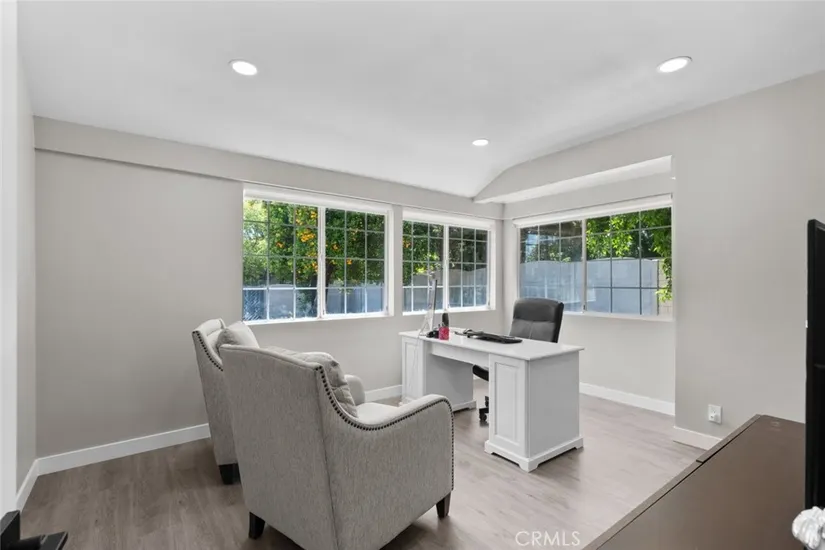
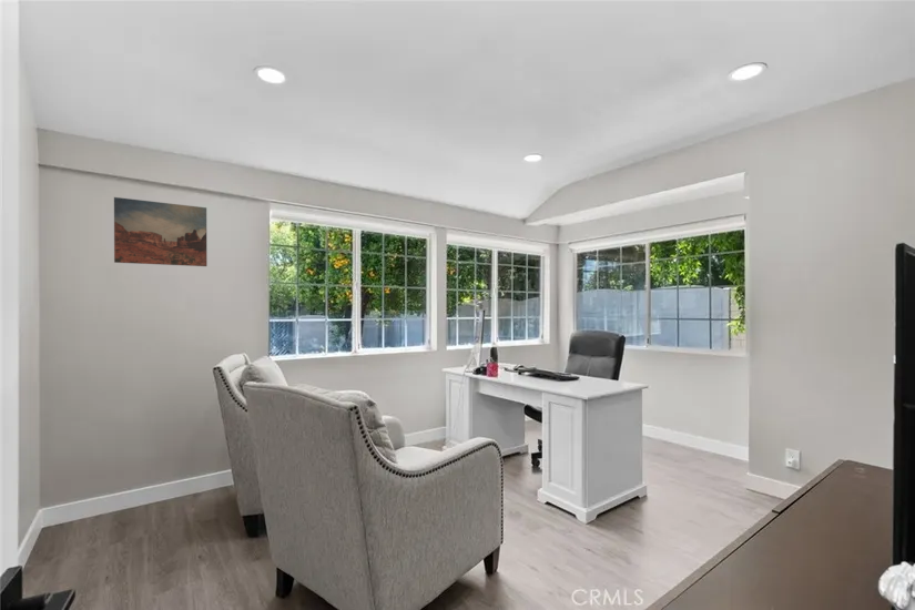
+ wall art (162, 233)
